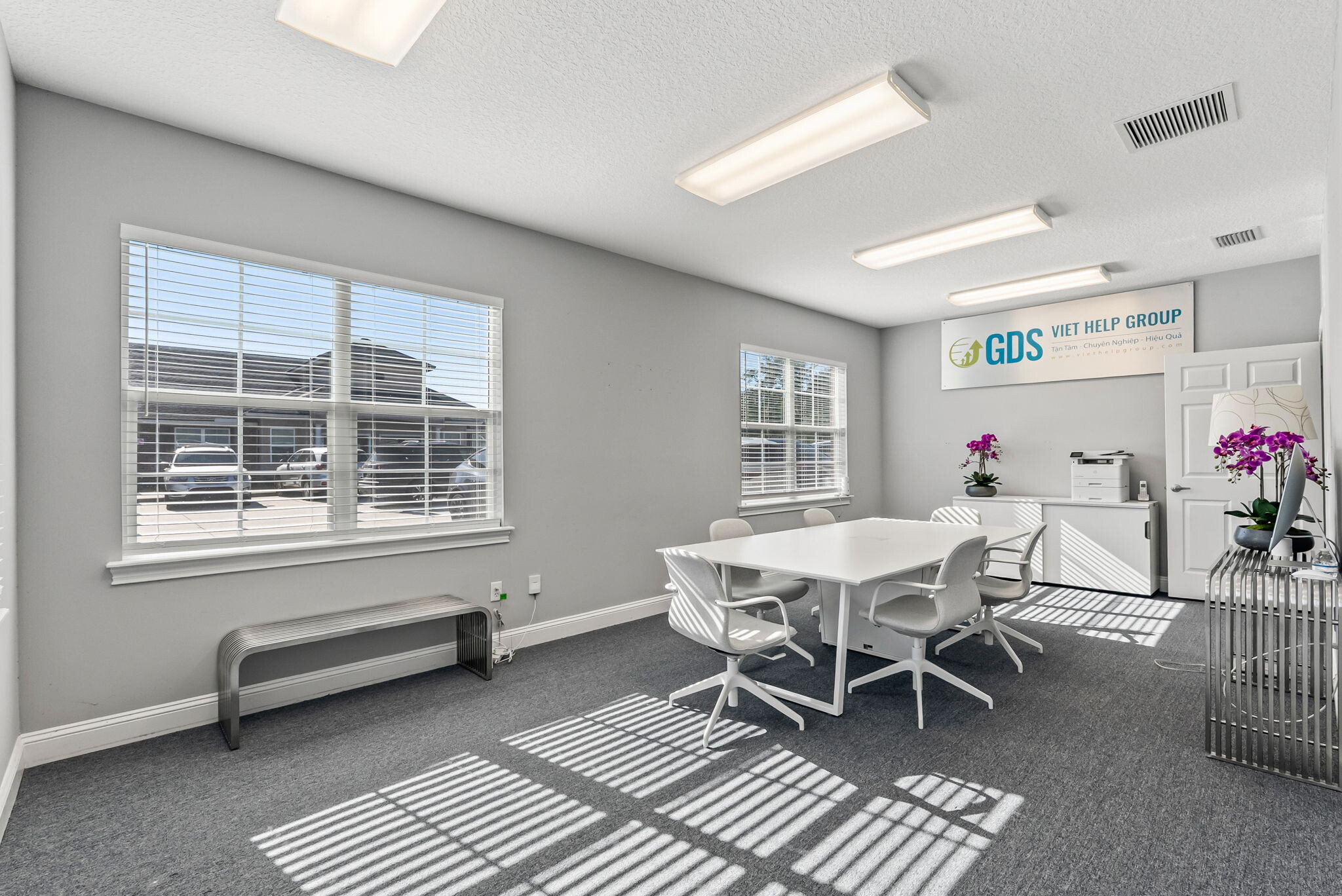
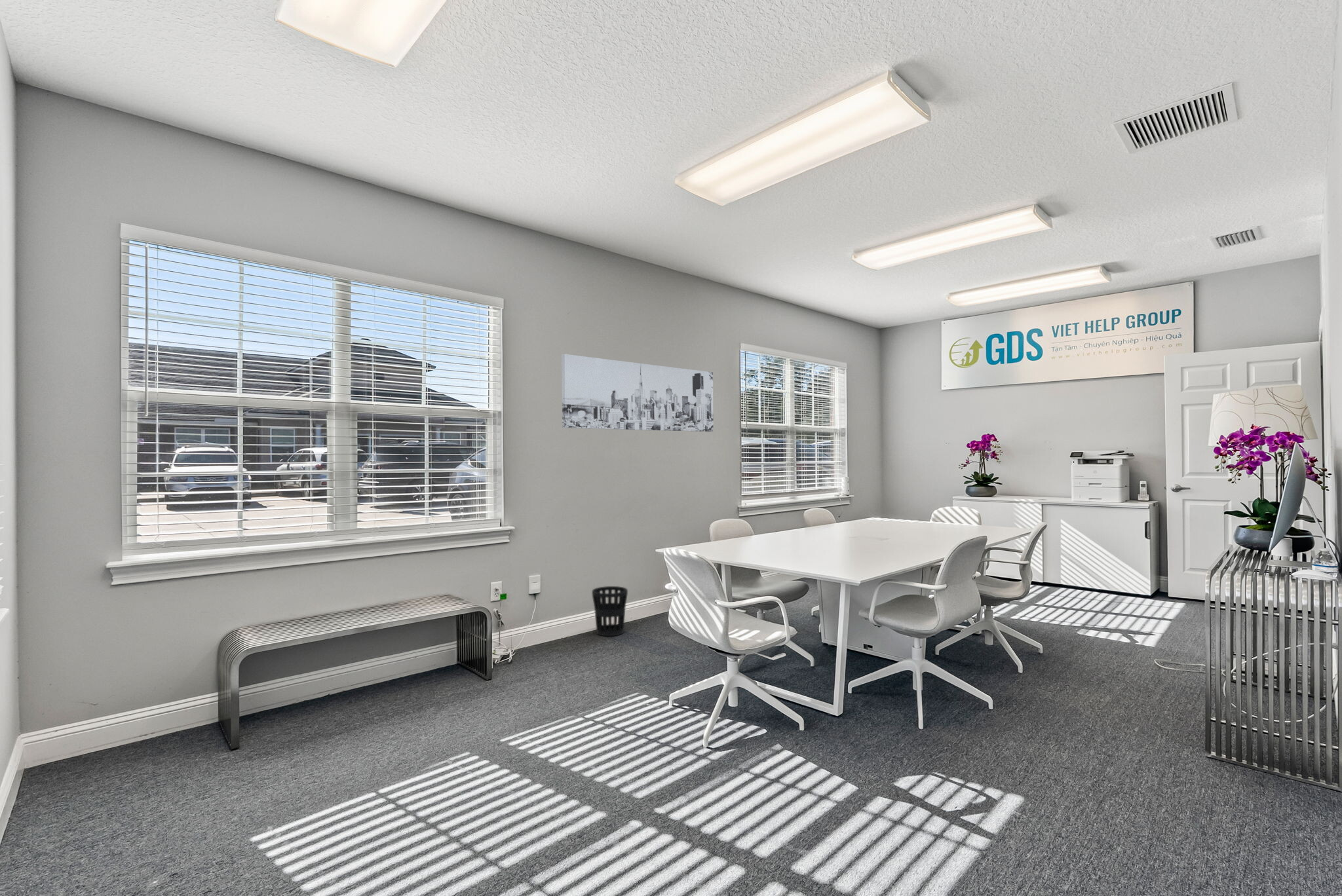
+ wastebasket (609, 610)
+ wall art (645, 397)
